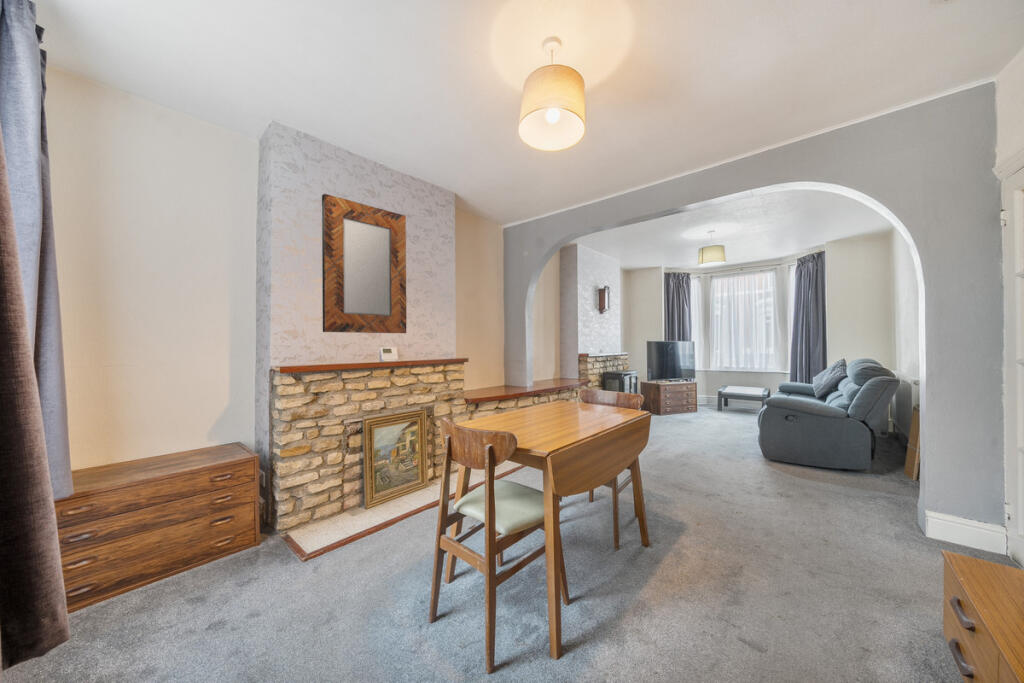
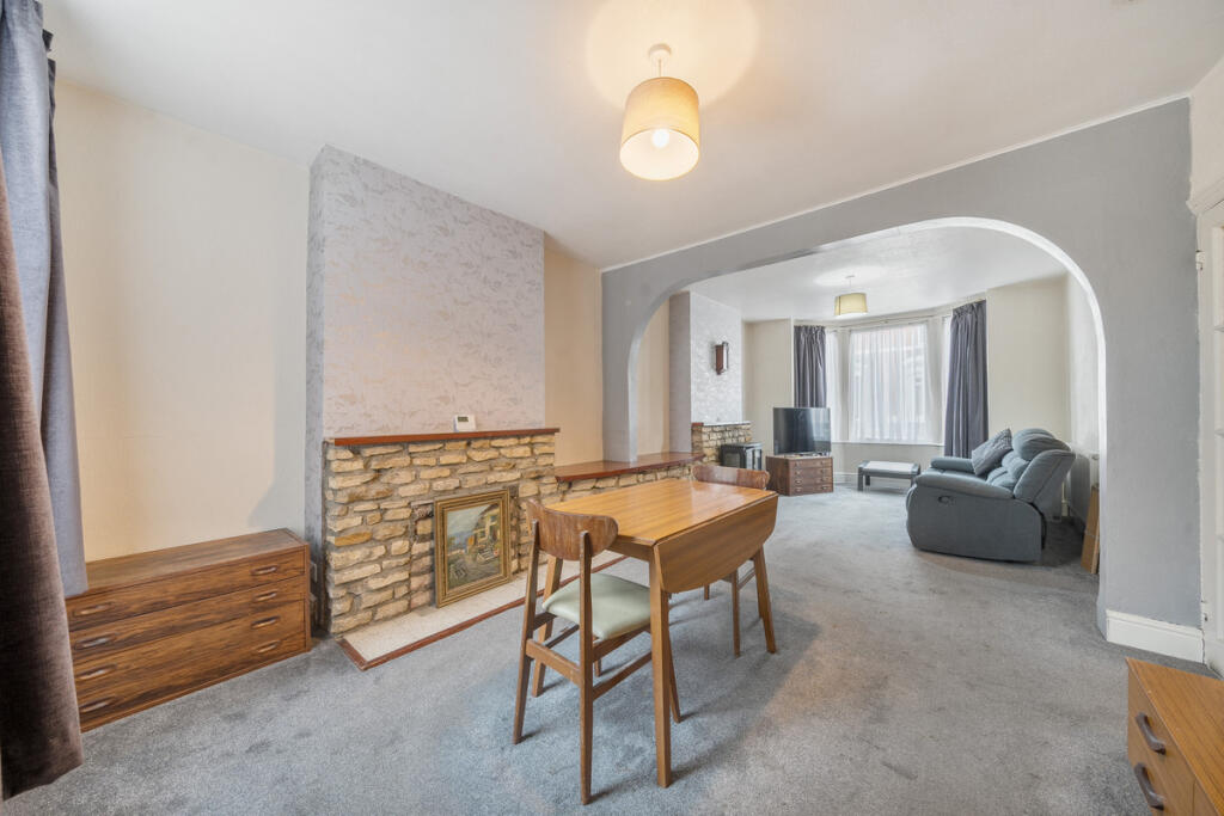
- home mirror (367, 269)
